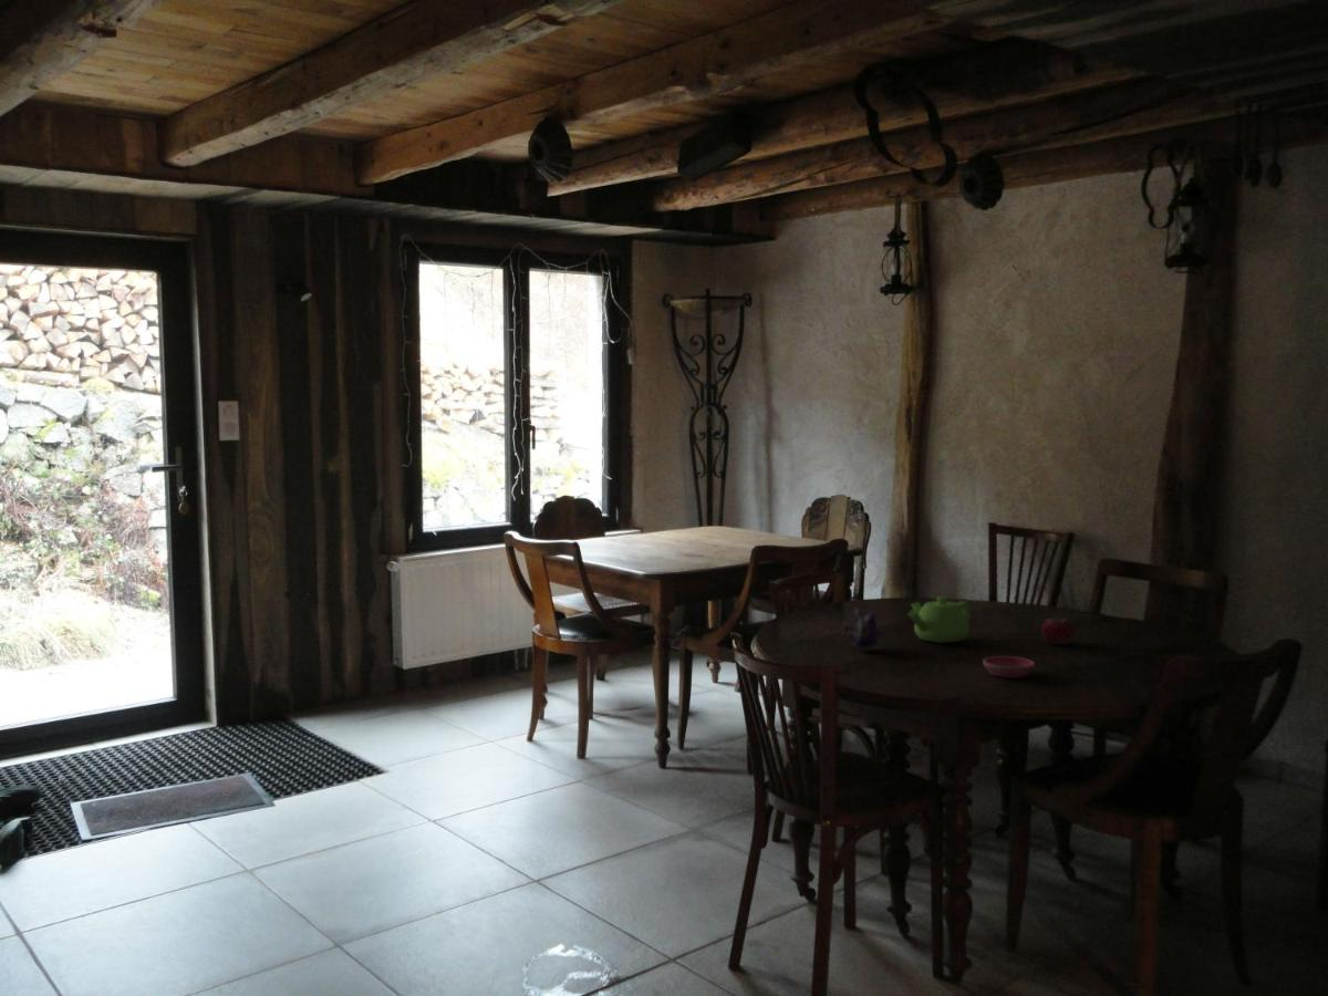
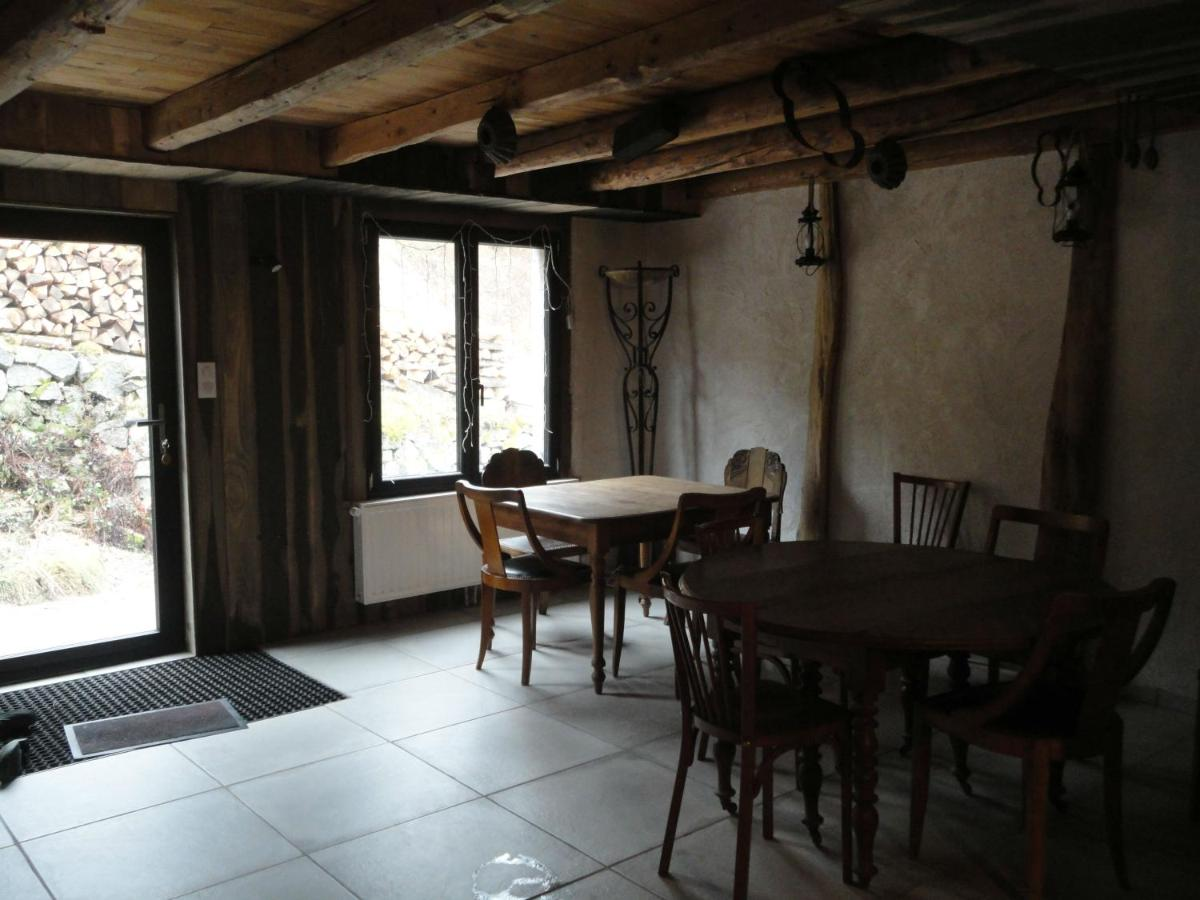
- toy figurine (867, 629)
- saucer (1008, 667)
- fruit (1057, 627)
- teapot (934, 616)
